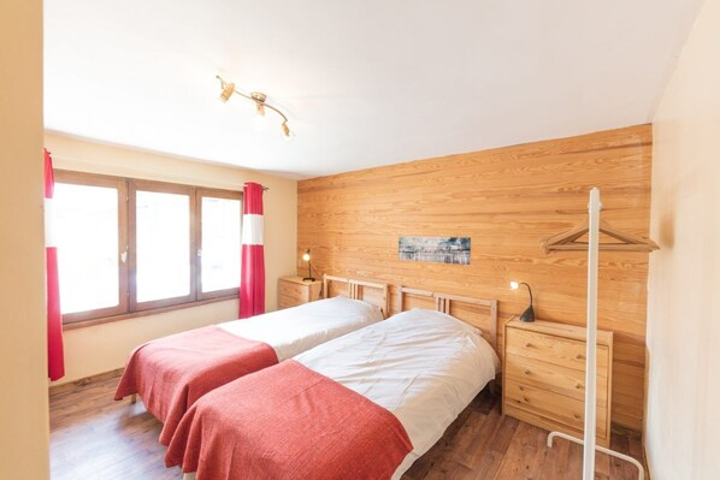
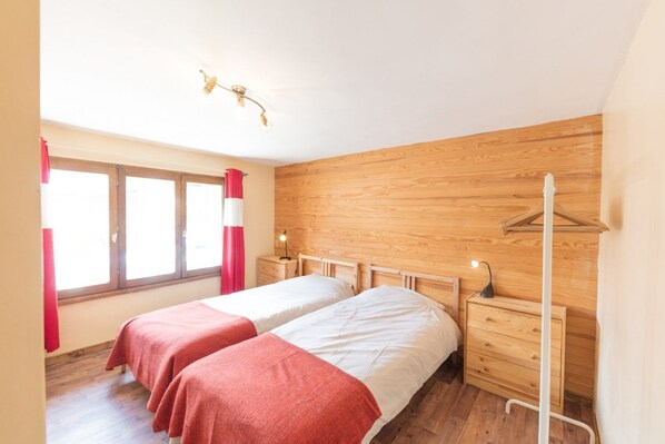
- wall art (431, 249)
